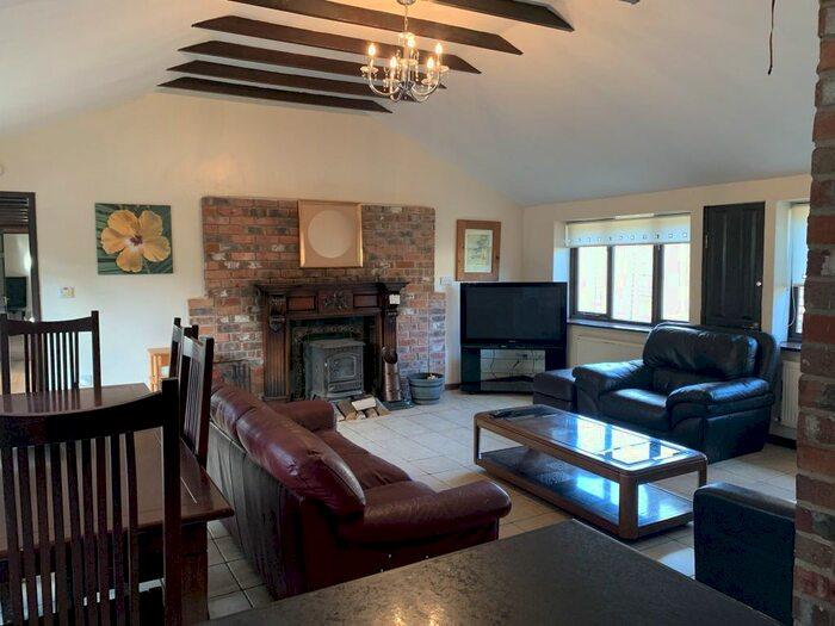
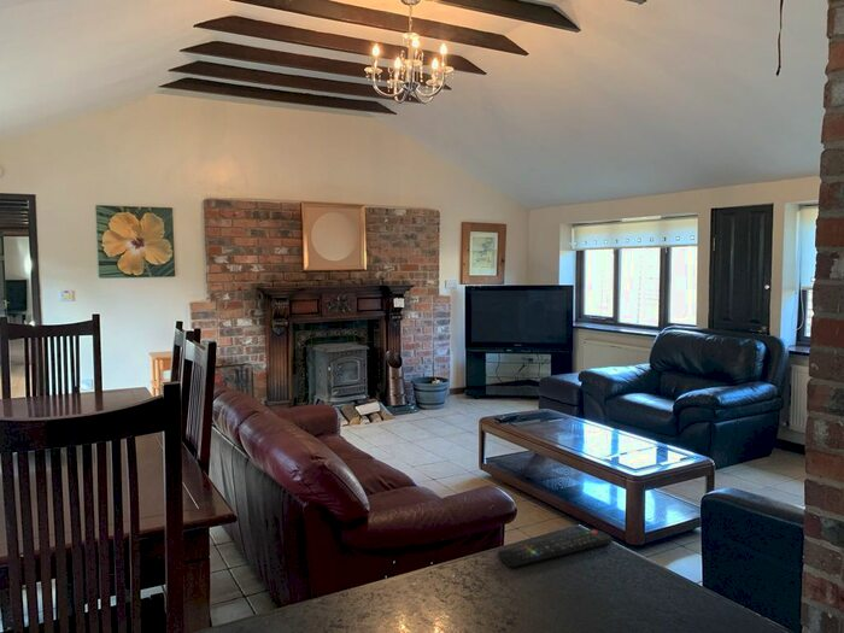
+ remote control (557, 547)
